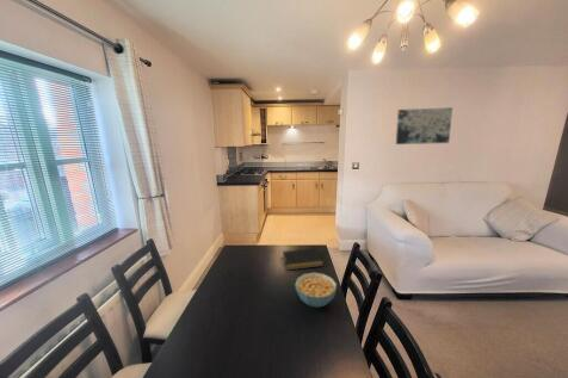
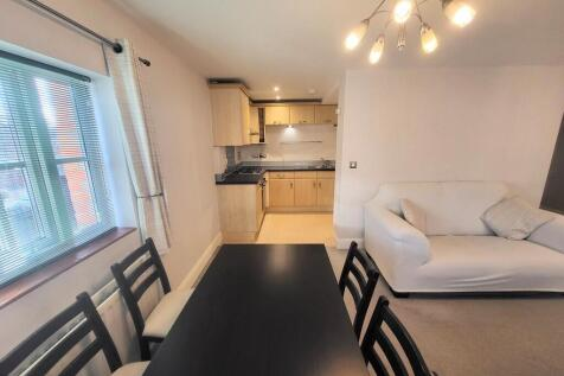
- notepad (302, 258)
- cereal bowl (315, 292)
- wall art (422, 126)
